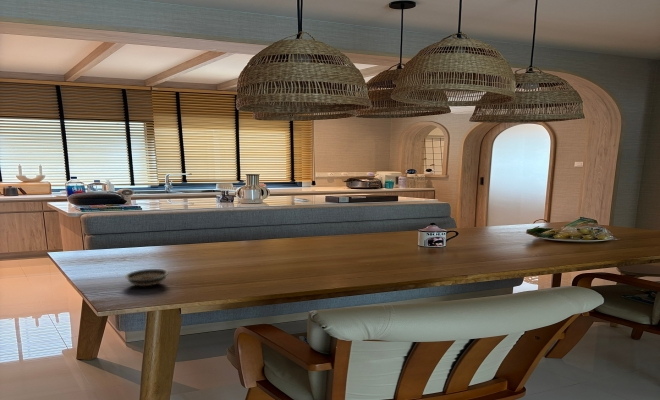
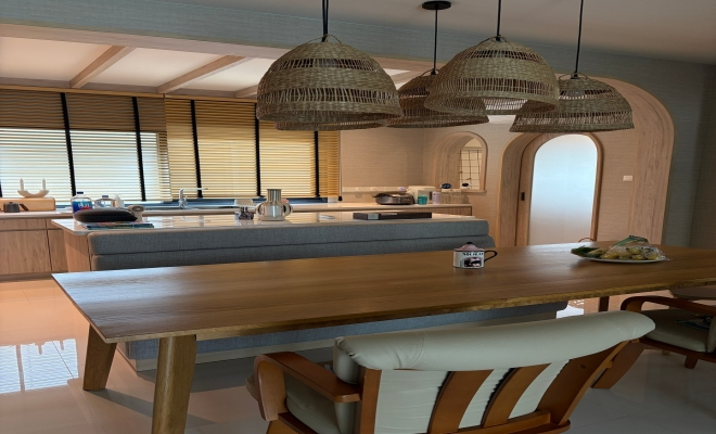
- saucer (147, 278)
